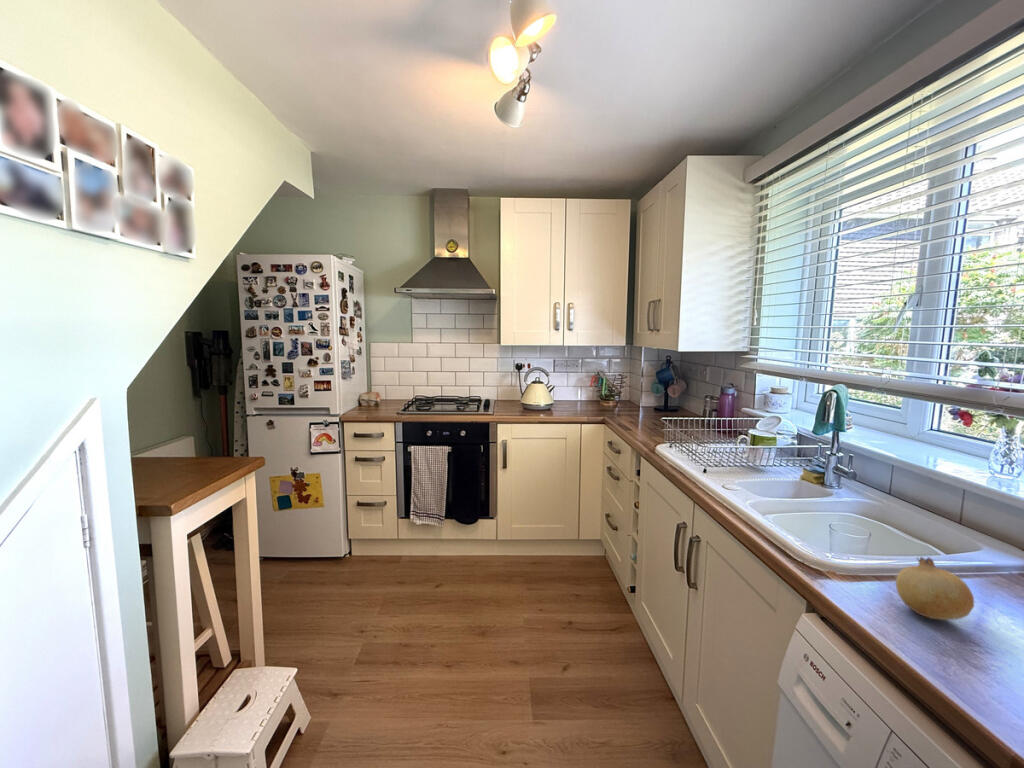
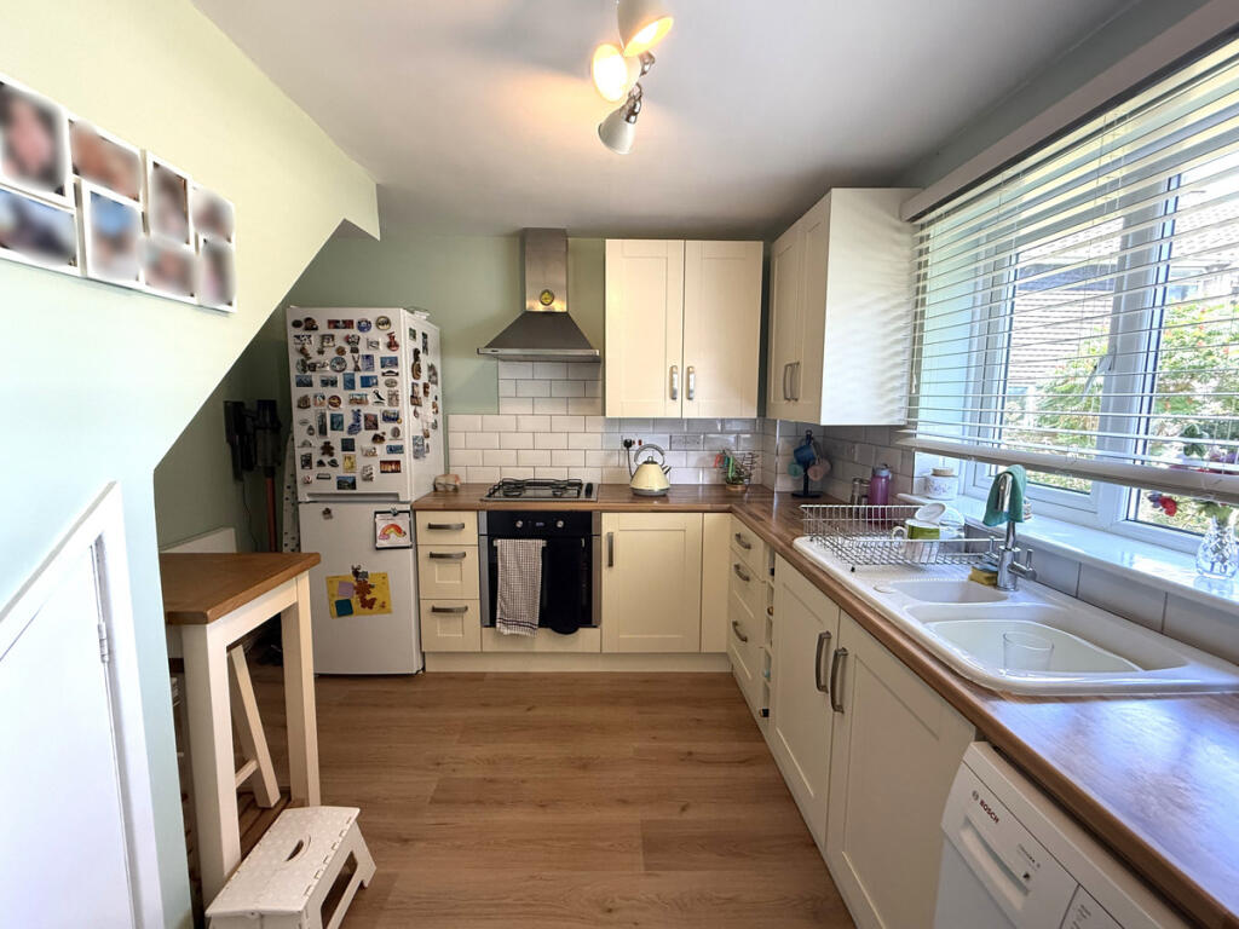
- fruit (932, 589)
